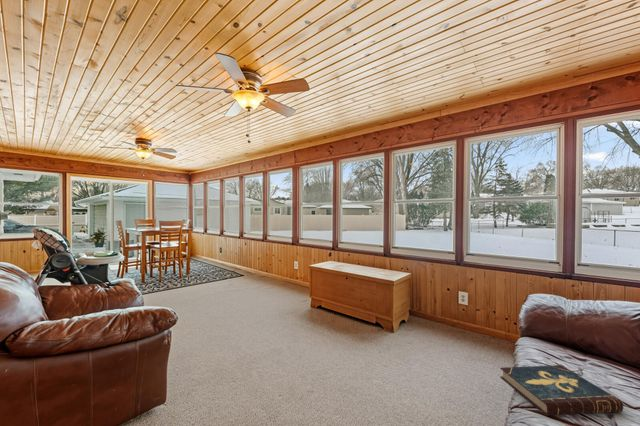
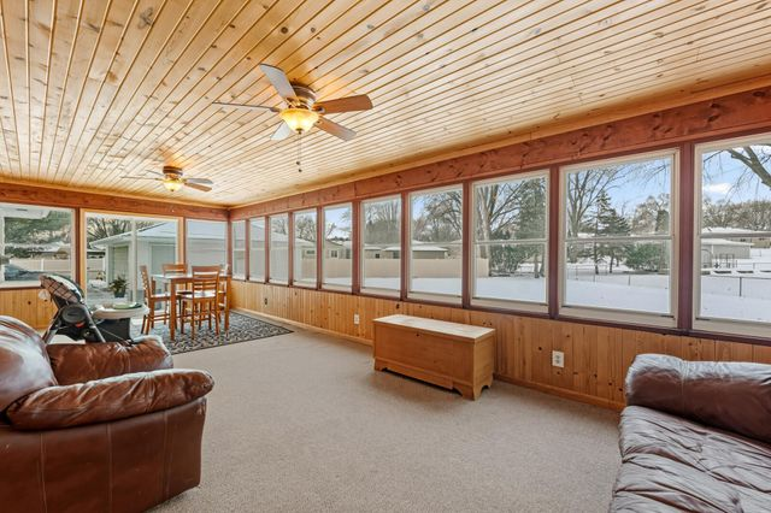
- book (555, 388)
